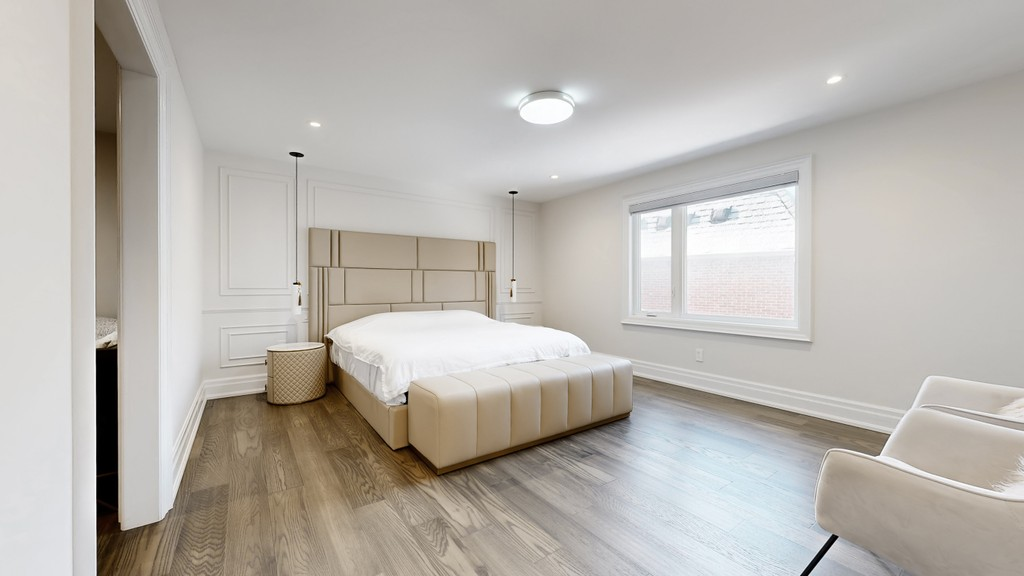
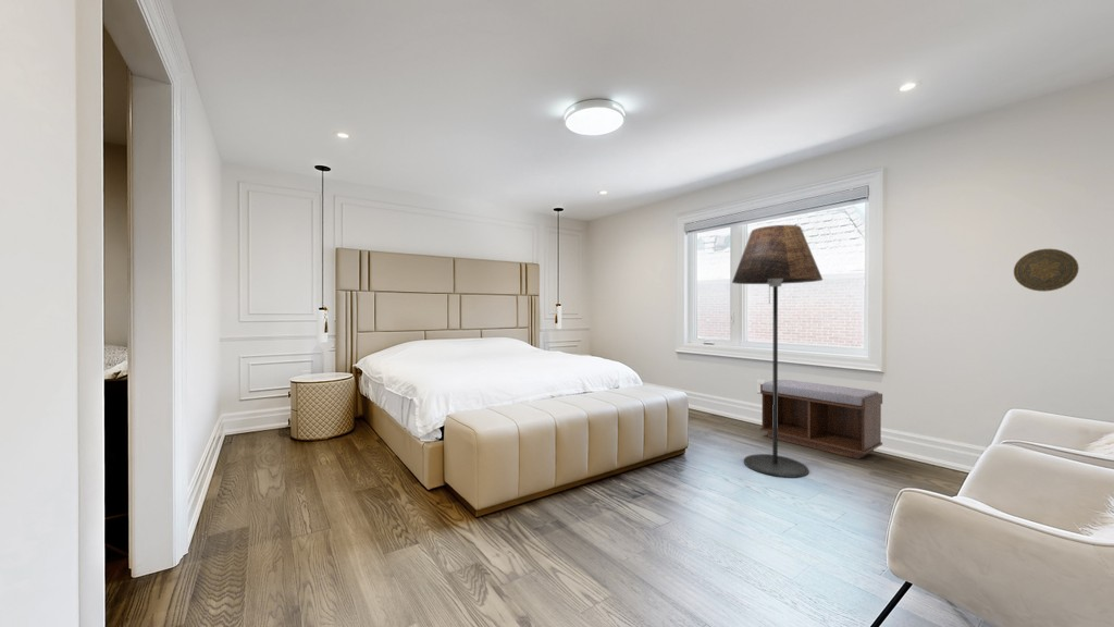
+ decorative plate (1044, 270)
+ bench (817, 414)
+ floor lamp (775, 347)
